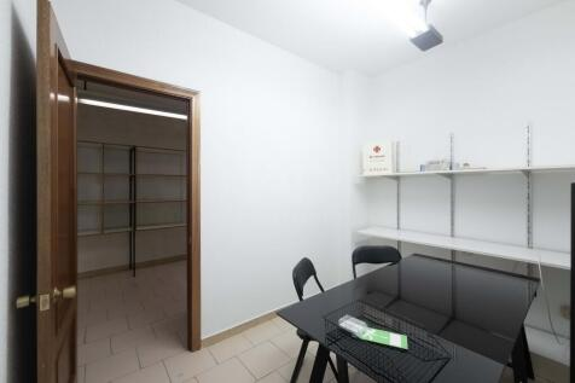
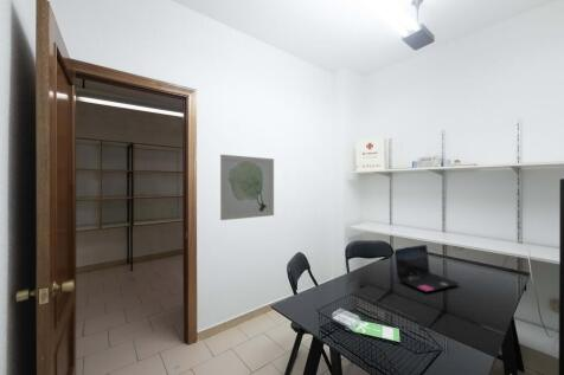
+ wall art (249, 187)
+ laptop (425, 266)
